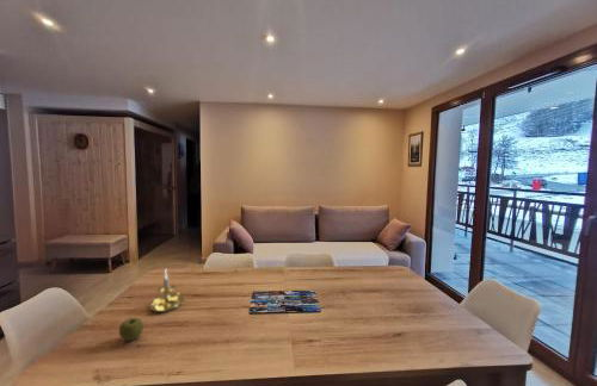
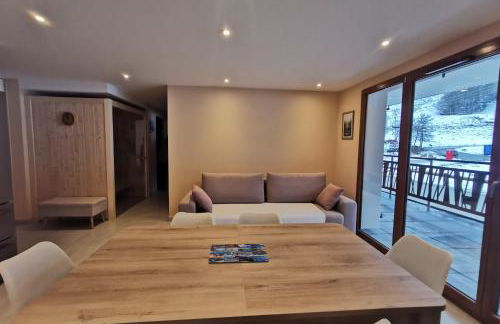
- candle holder (165, 287)
- apple (131, 329)
